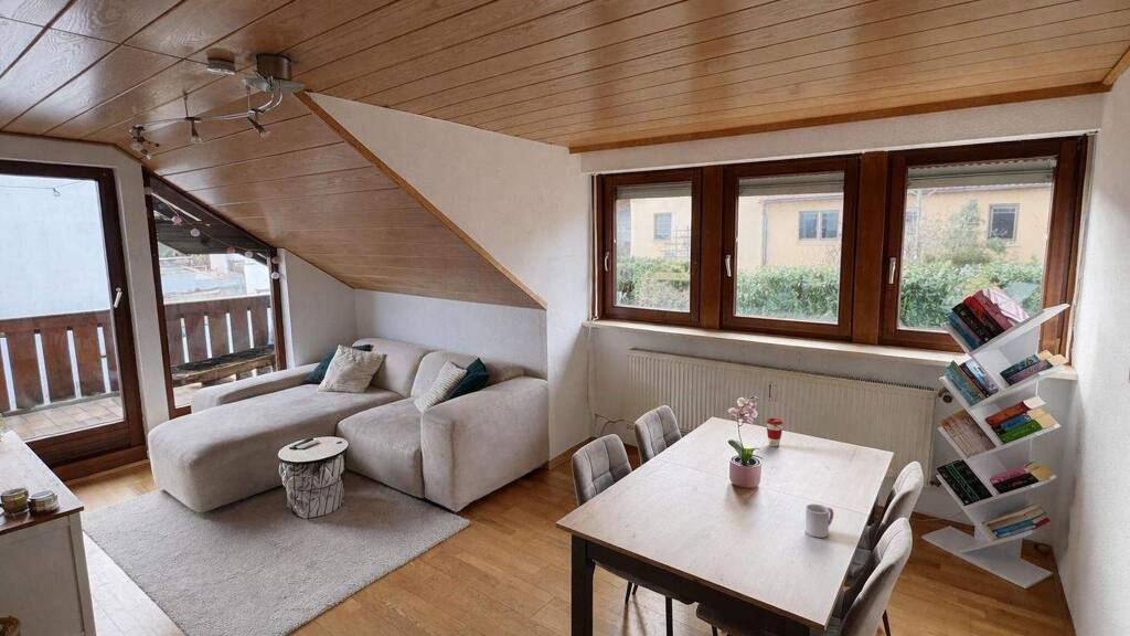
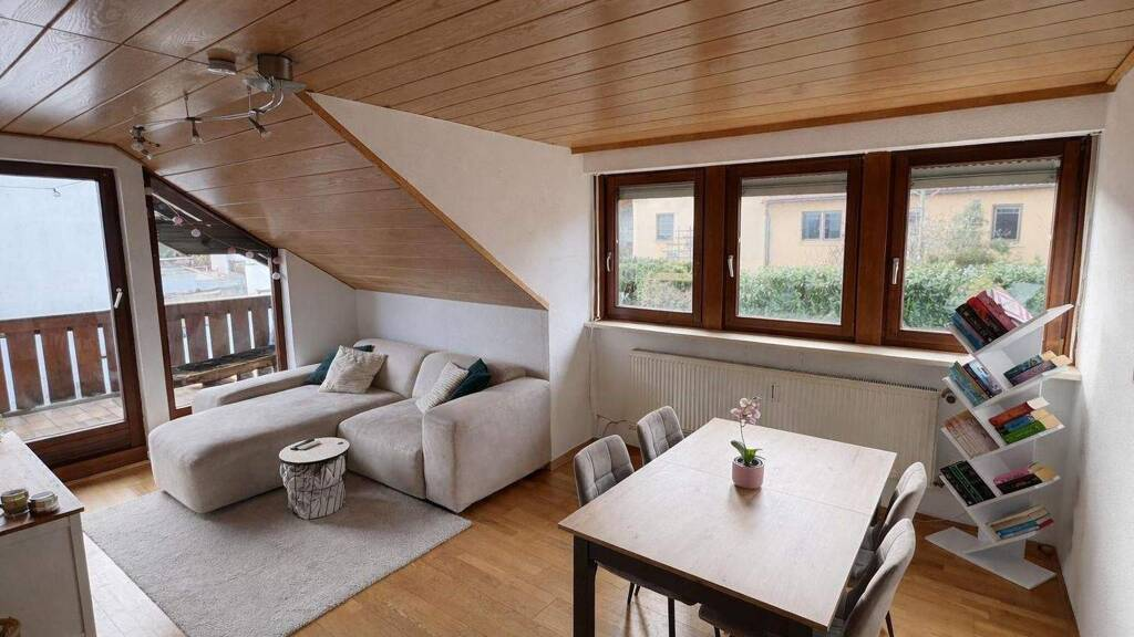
- cup (820, 519)
- coffee cup (774, 432)
